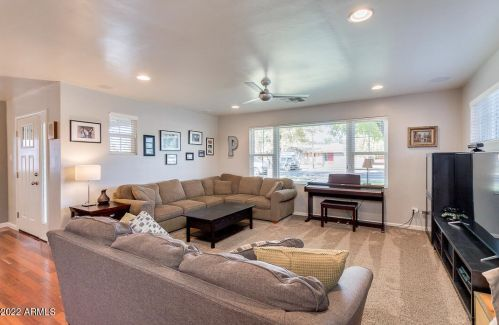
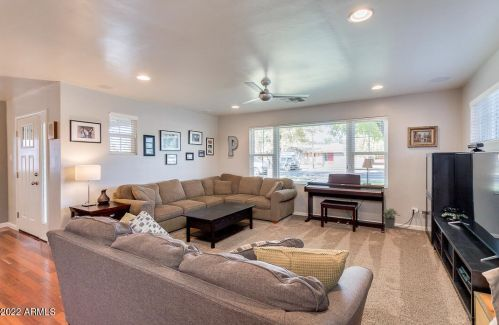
+ potted plant (390, 217)
